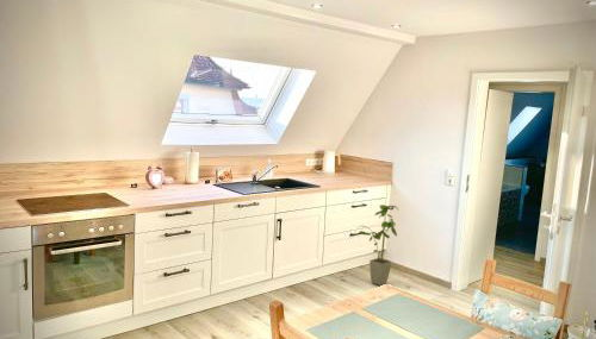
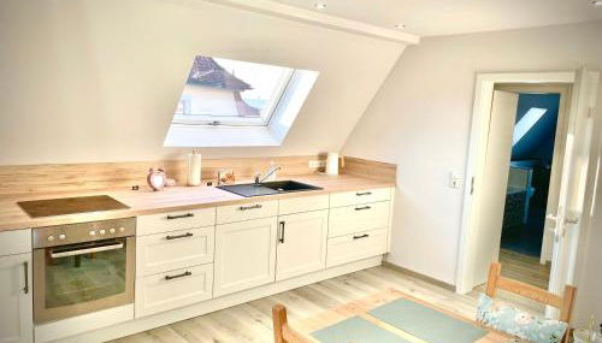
- house plant (377, 243)
